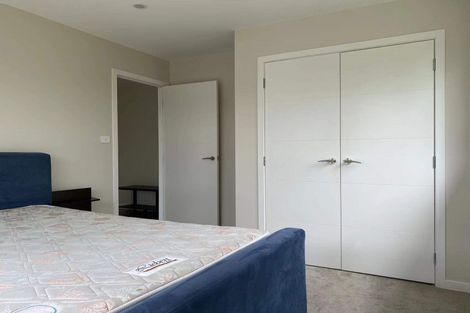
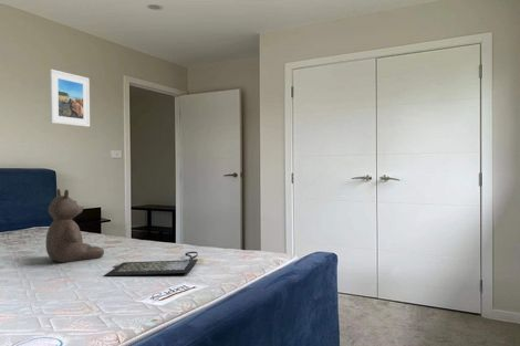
+ clutch bag (158, 265)
+ teddy bear (74, 223)
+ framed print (70, 98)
